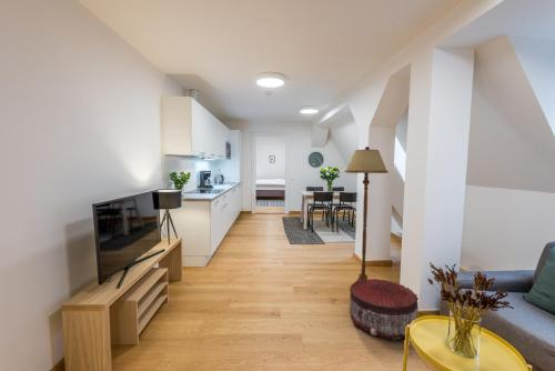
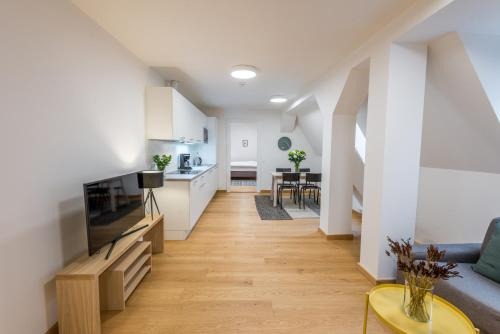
- floor lamp (364, 218)
- pouf (382, 303)
